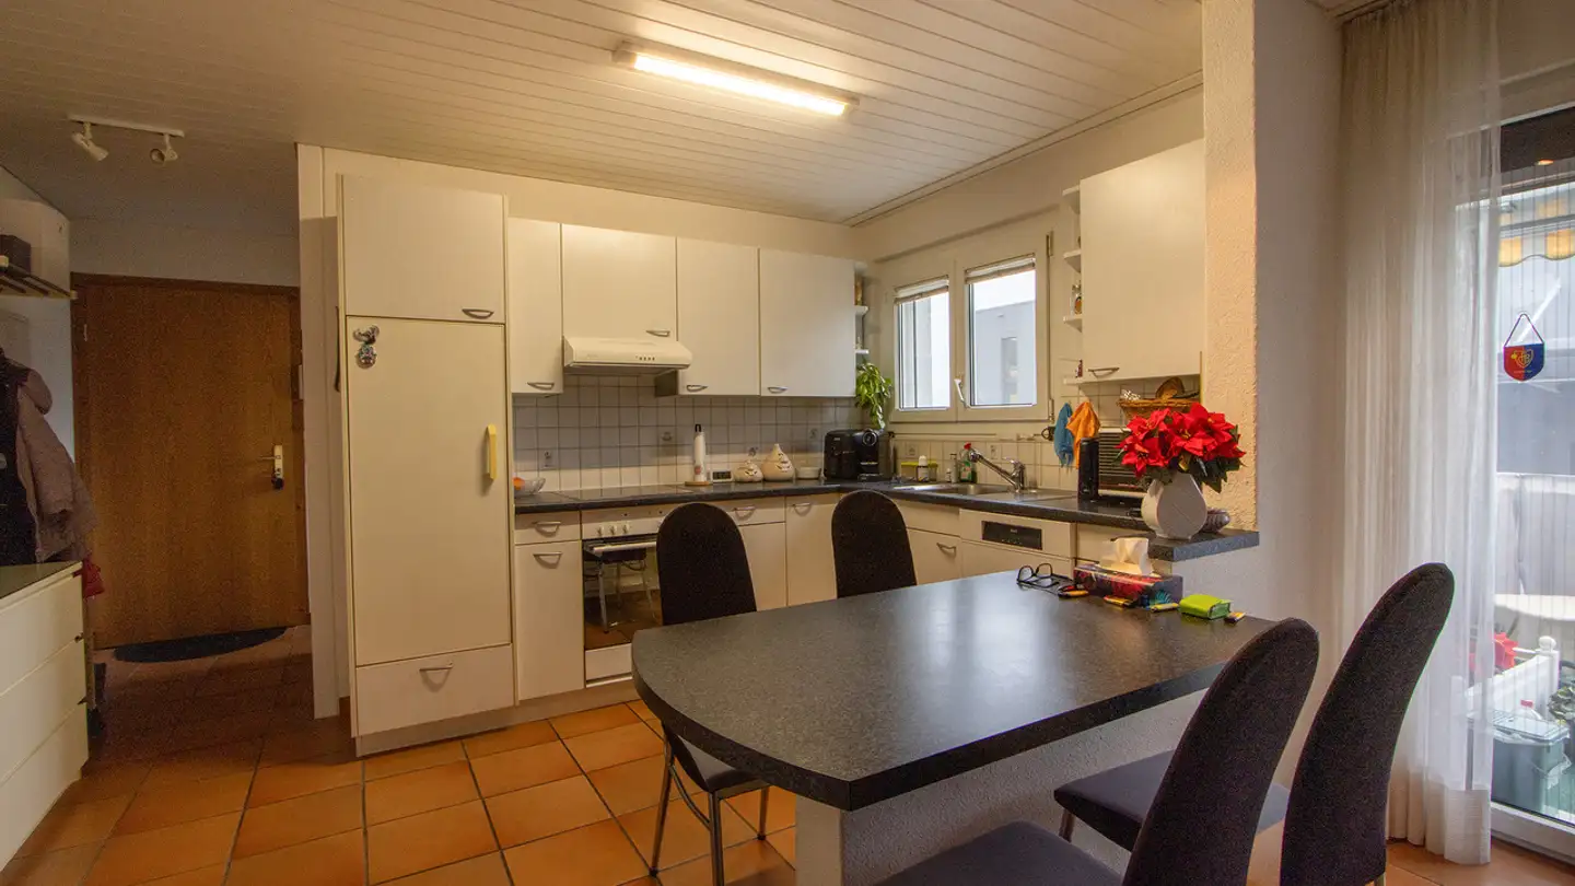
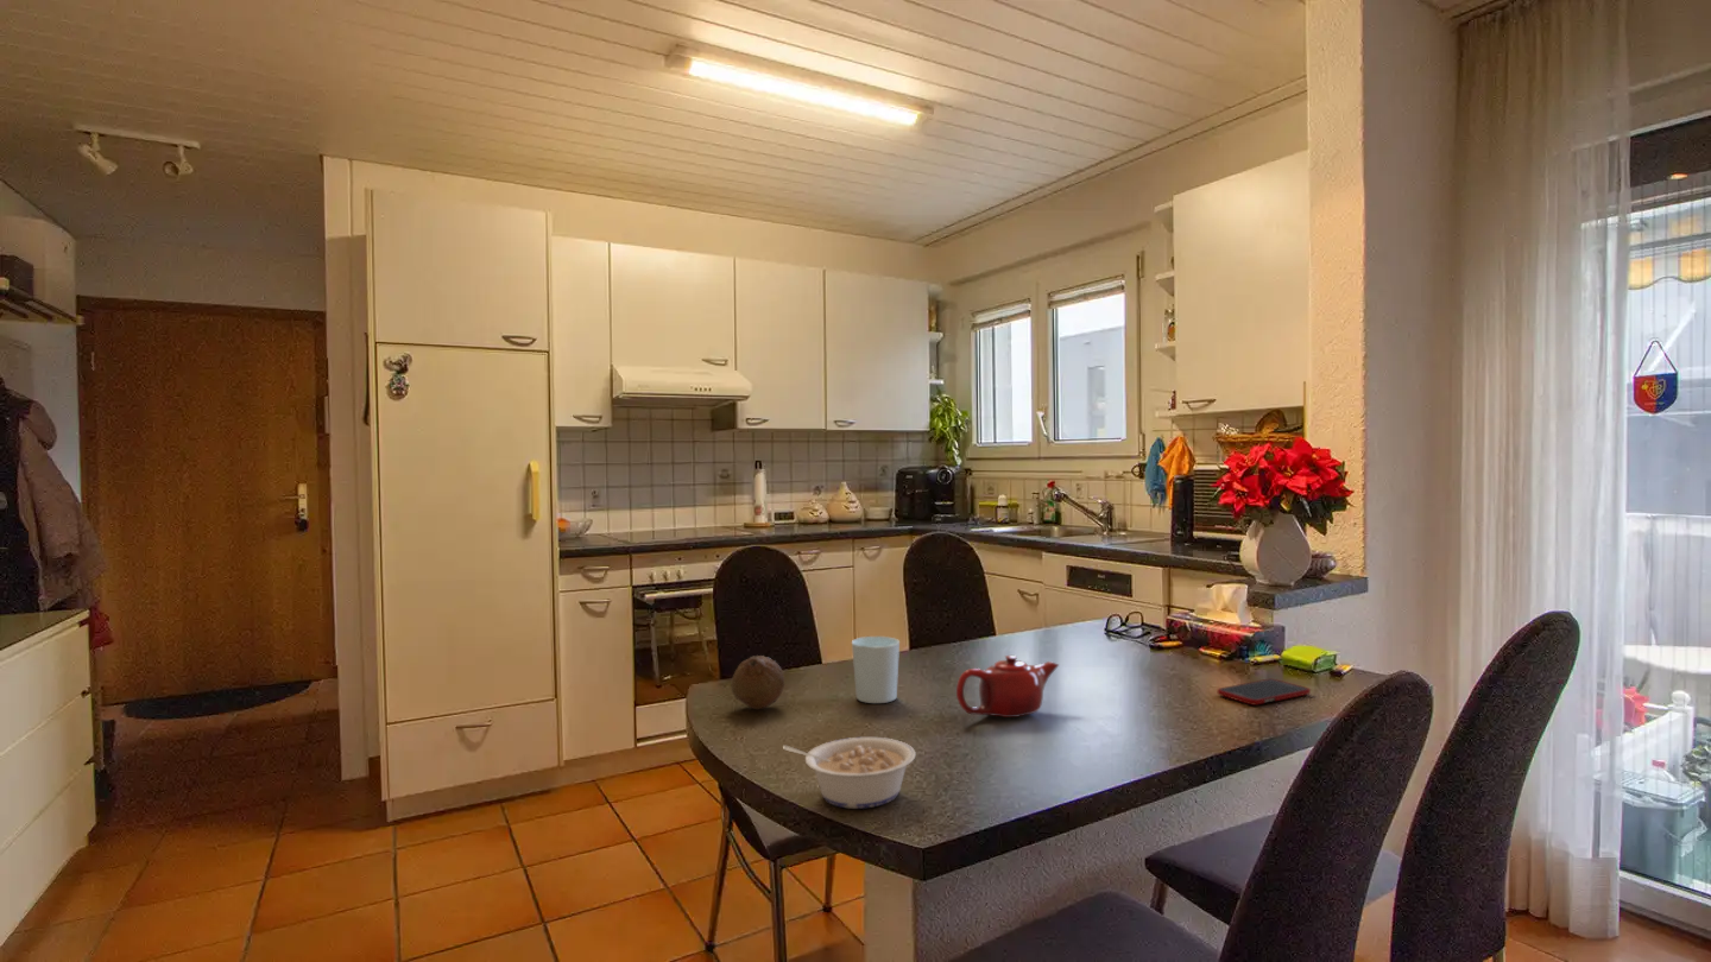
+ cell phone (1263, 691)
+ fruit (758, 681)
+ cup (876, 669)
+ legume (857, 771)
+ teapot (1009, 684)
